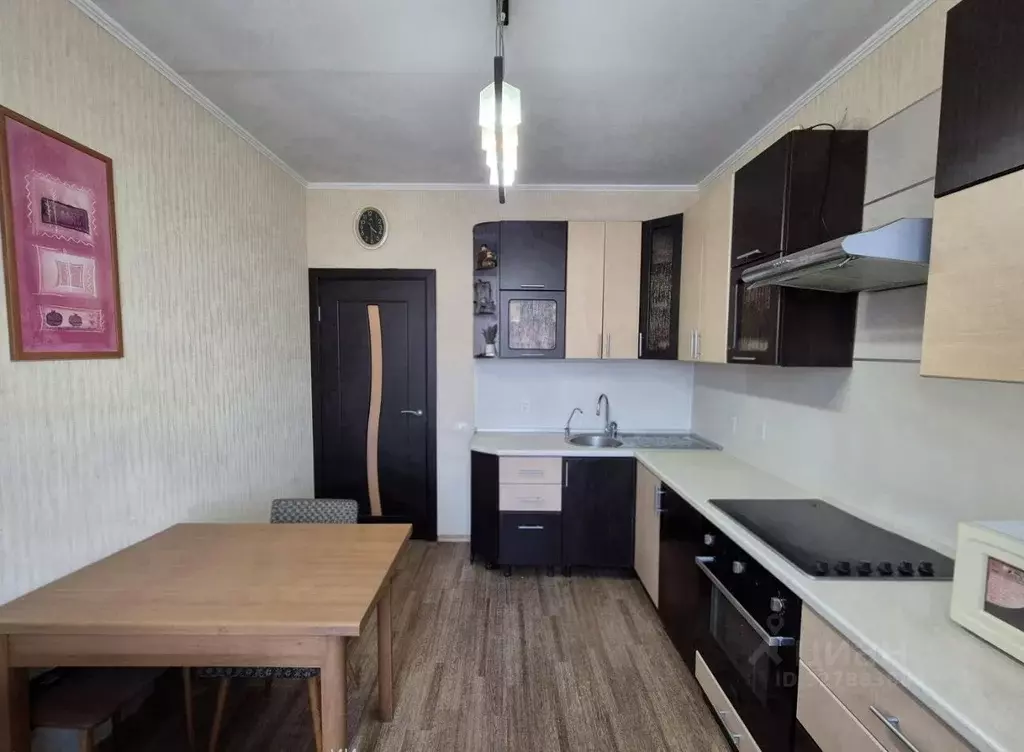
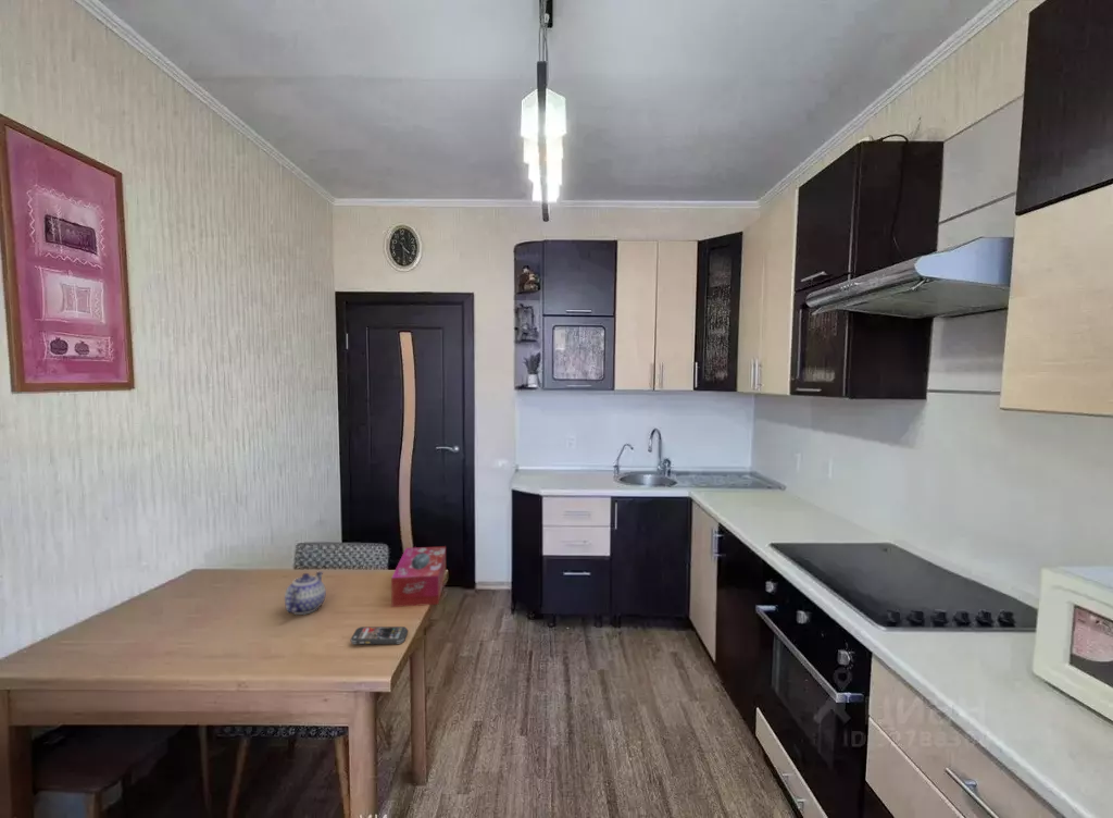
+ tissue box (421, 573)
+ teapot (305, 591)
+ smartphone (379, 635)
